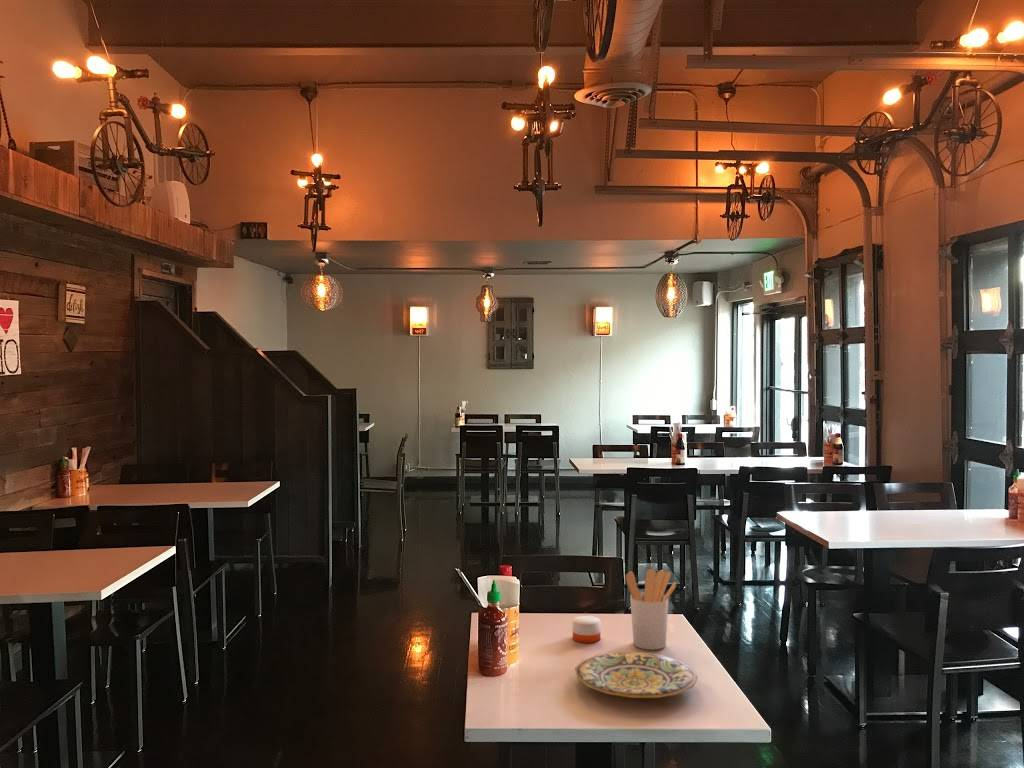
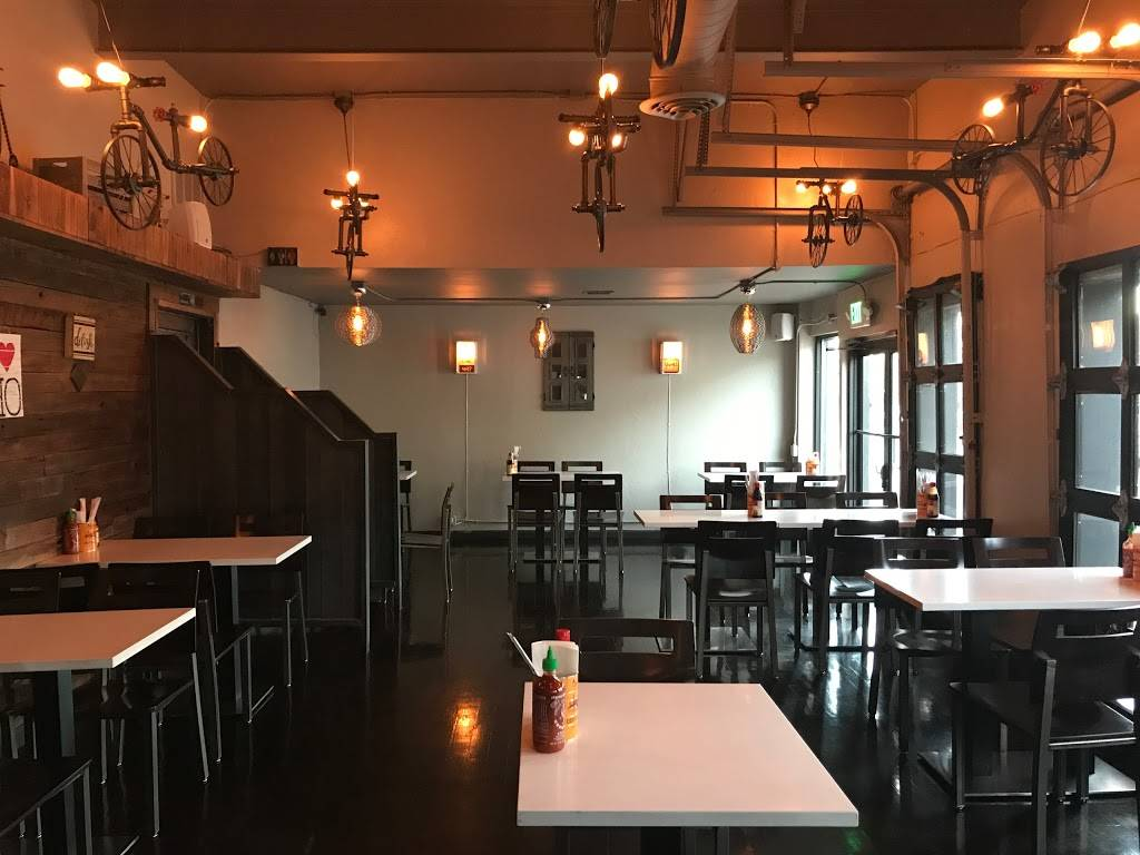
- utensil holder (652, 606)
- candle (586, 619)
- plate (635, 678)
